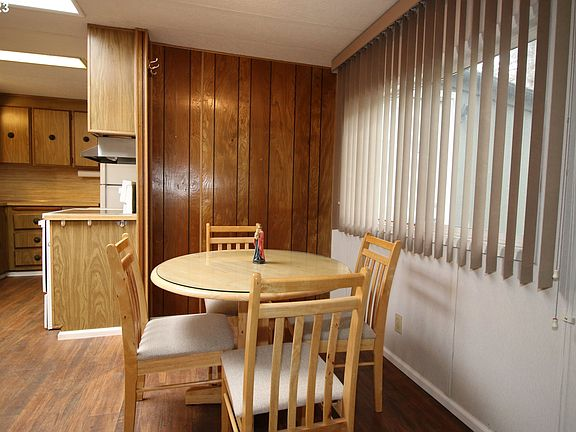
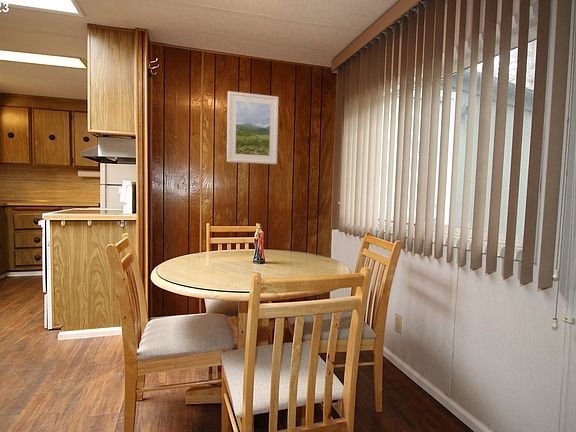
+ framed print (253, 128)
